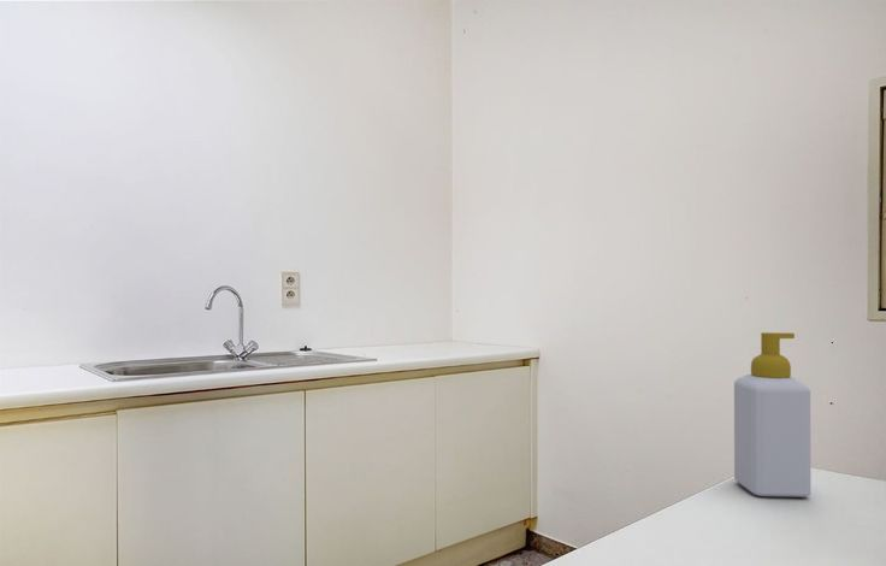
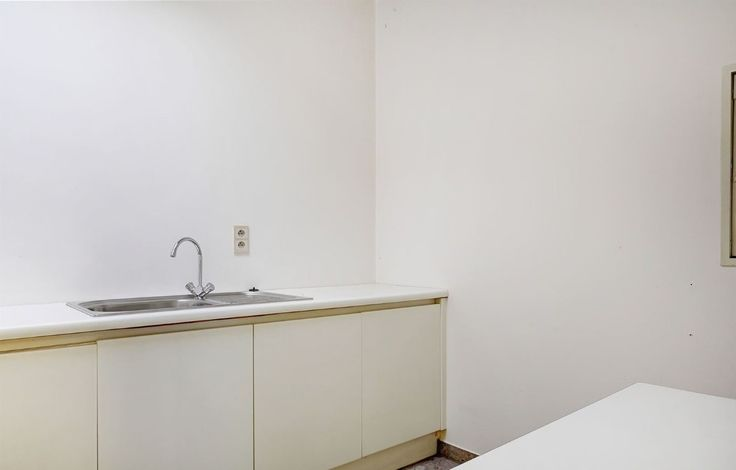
- soap bottle (770, 411)
